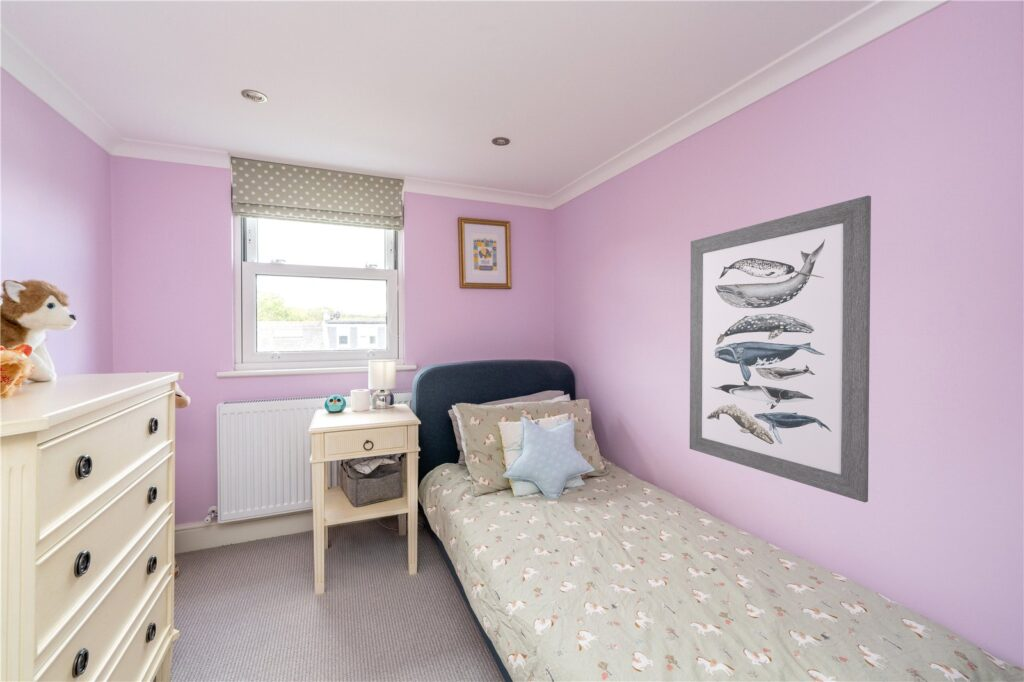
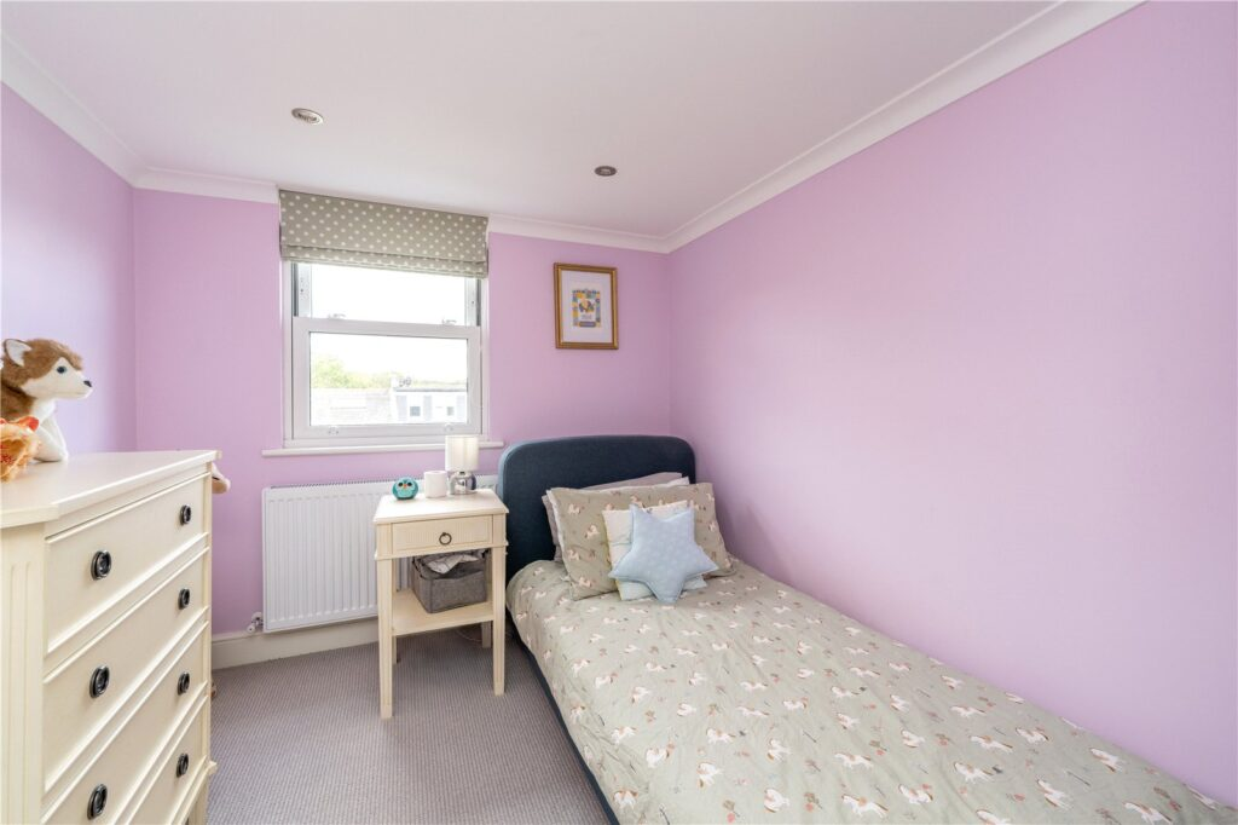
- wall art (762, 347)
